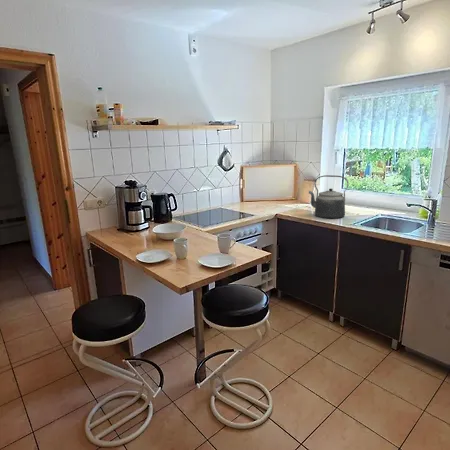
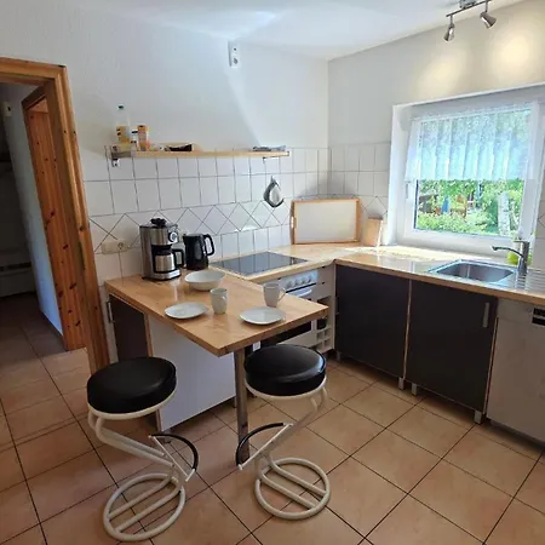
- kettle (327, 195)
